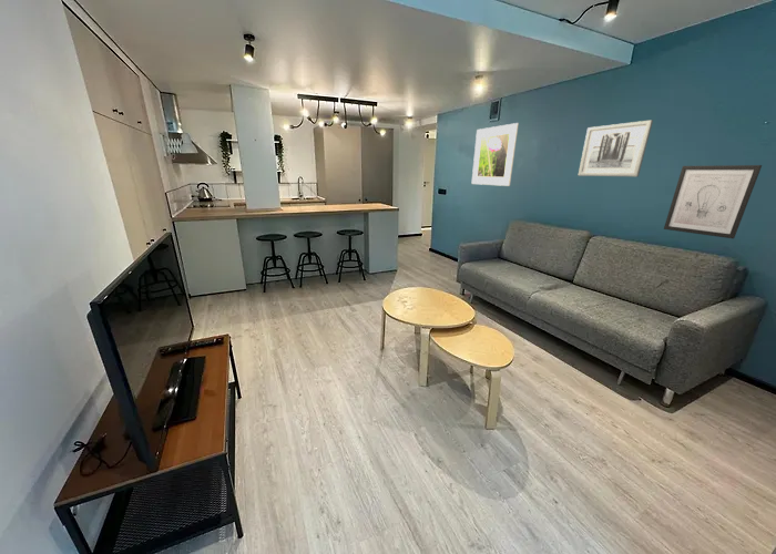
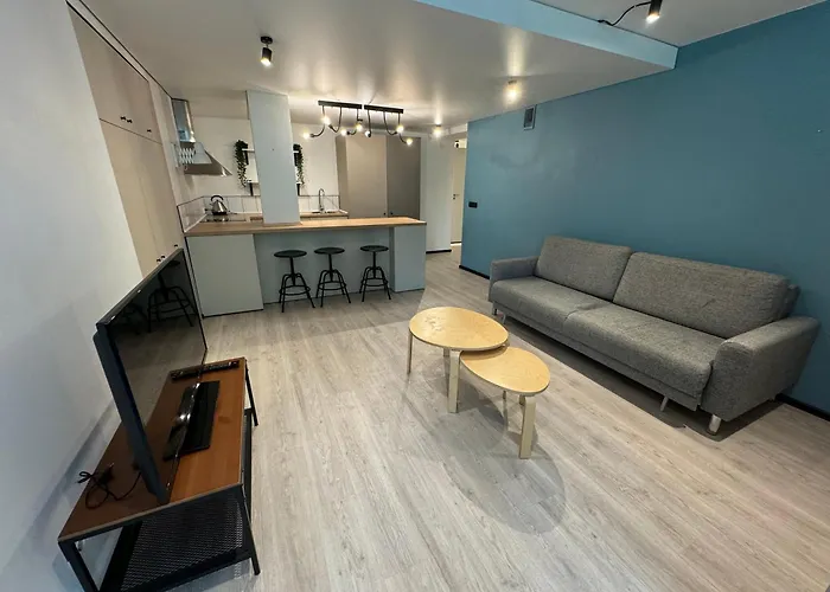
- wall art (707, 201)
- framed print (492, 156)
- wall art (611, 151)
